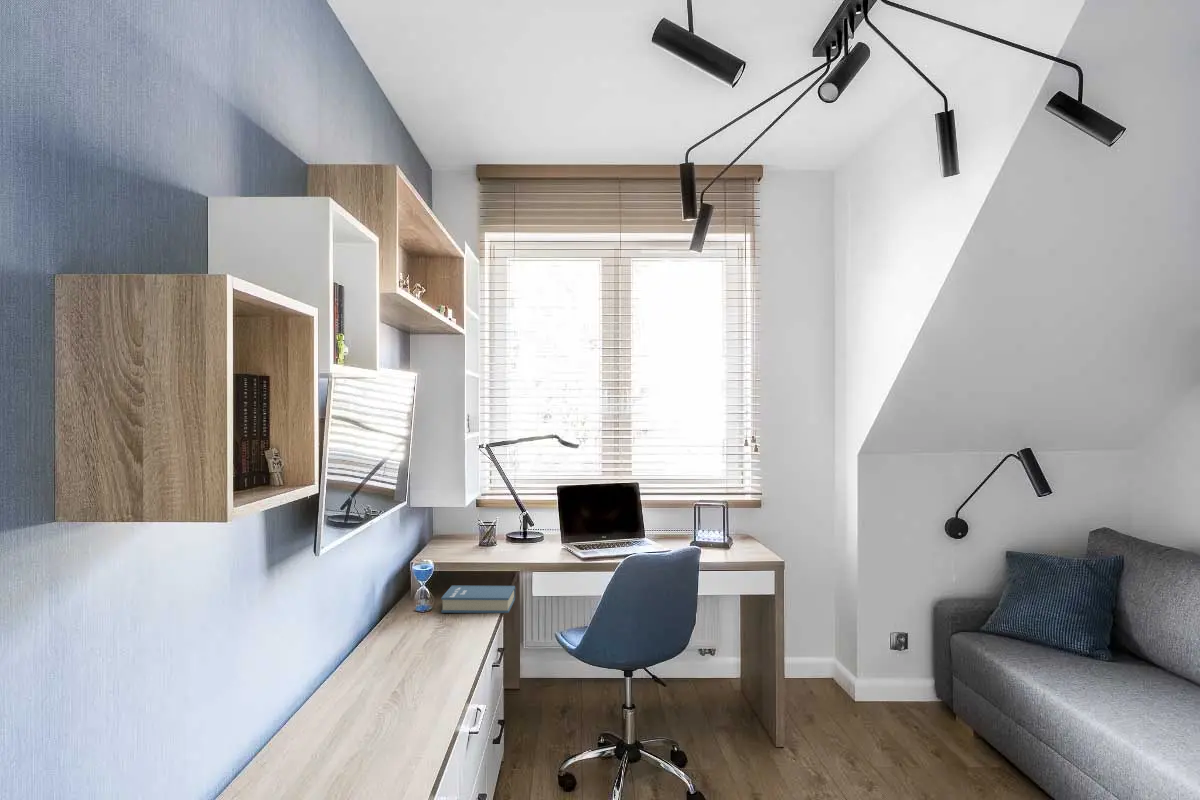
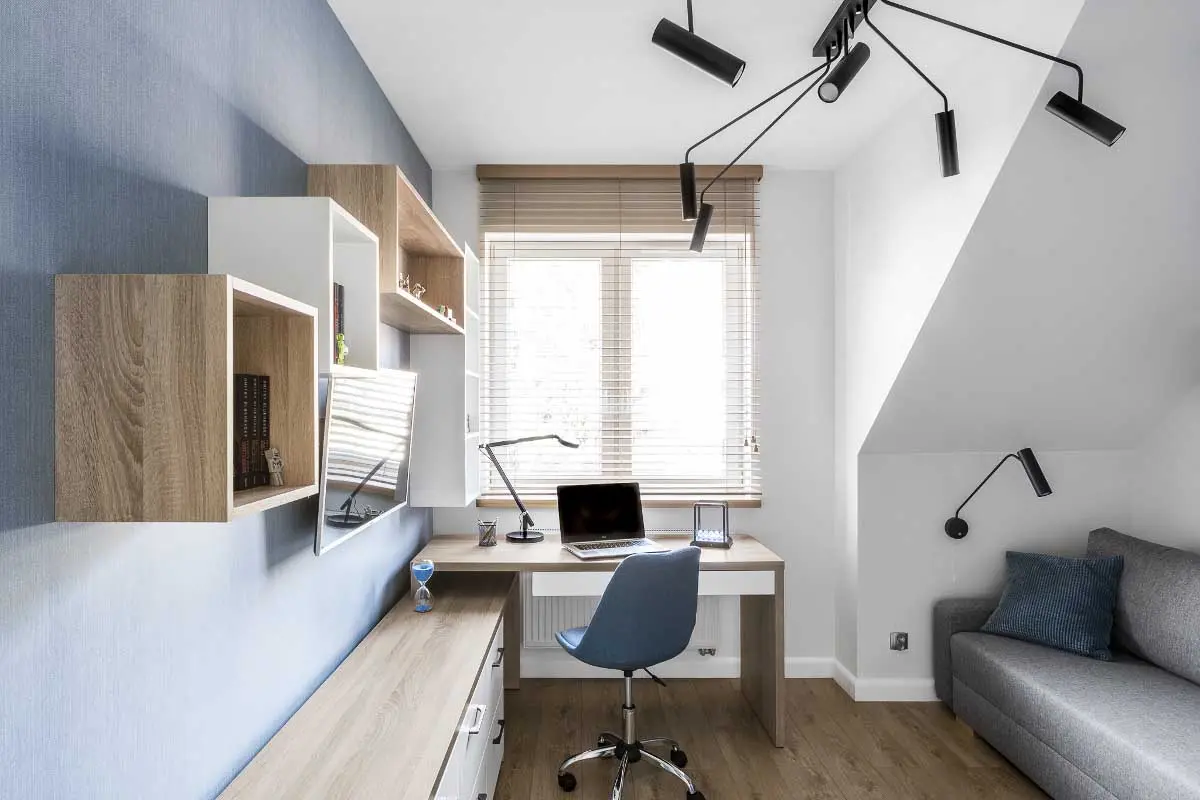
- book (479, 598)
